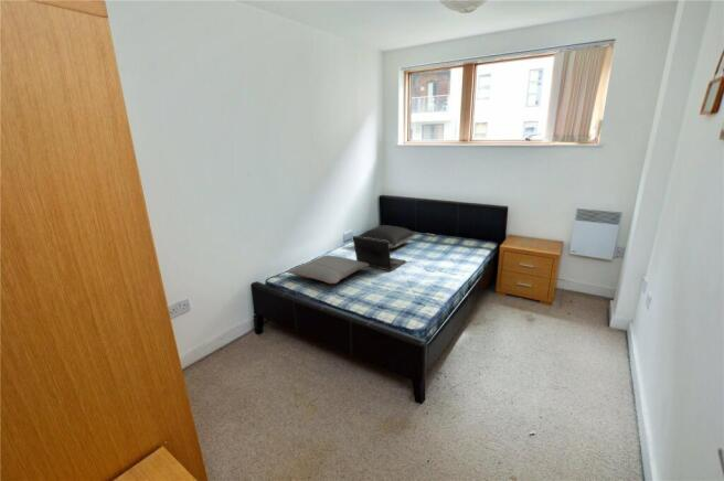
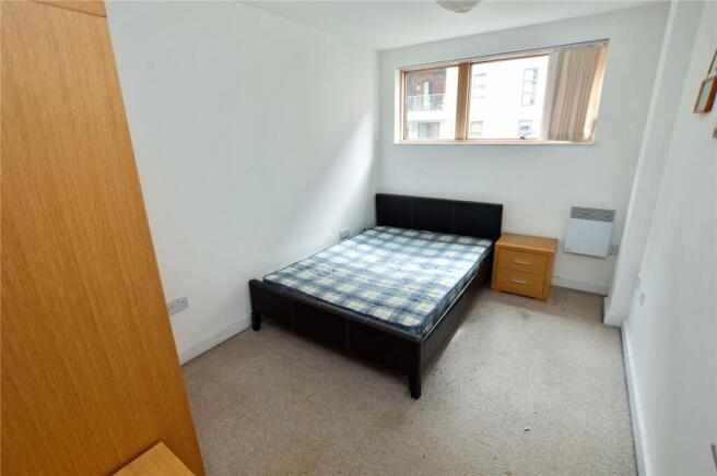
- laptop (380, 249)
- pillow (385, 236)
- pillow (329, 267)
